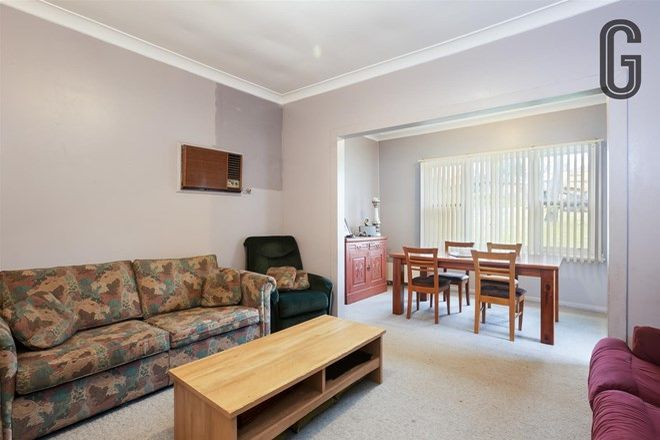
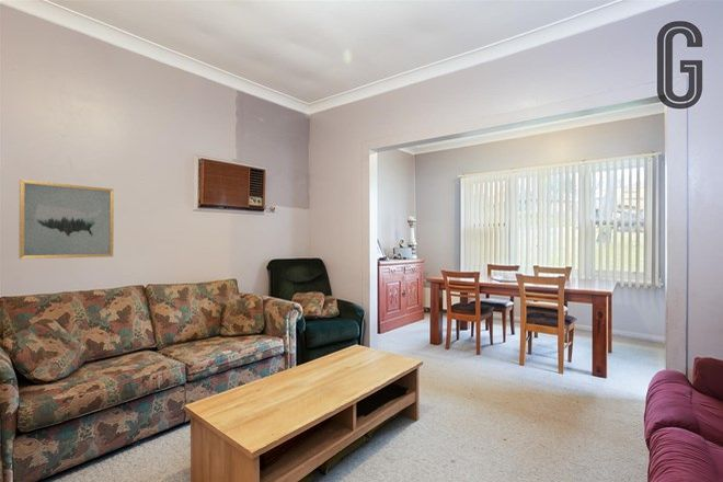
+ wall art (69, 221)
